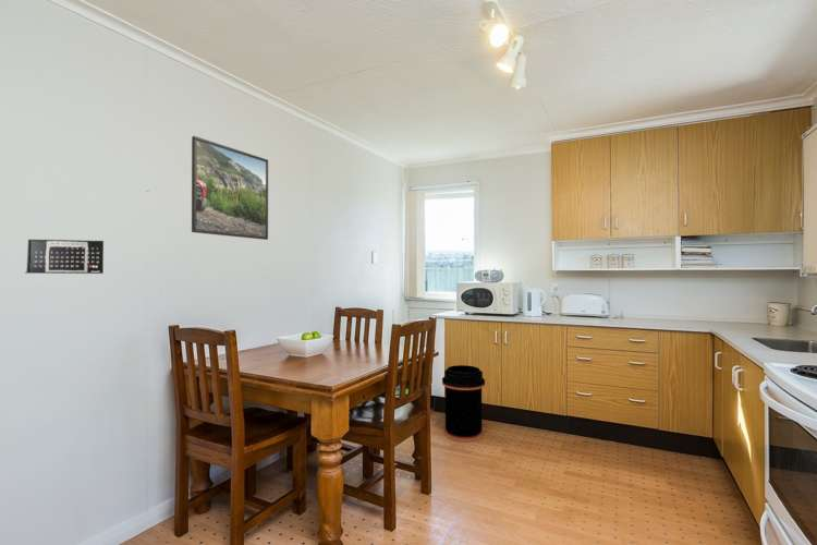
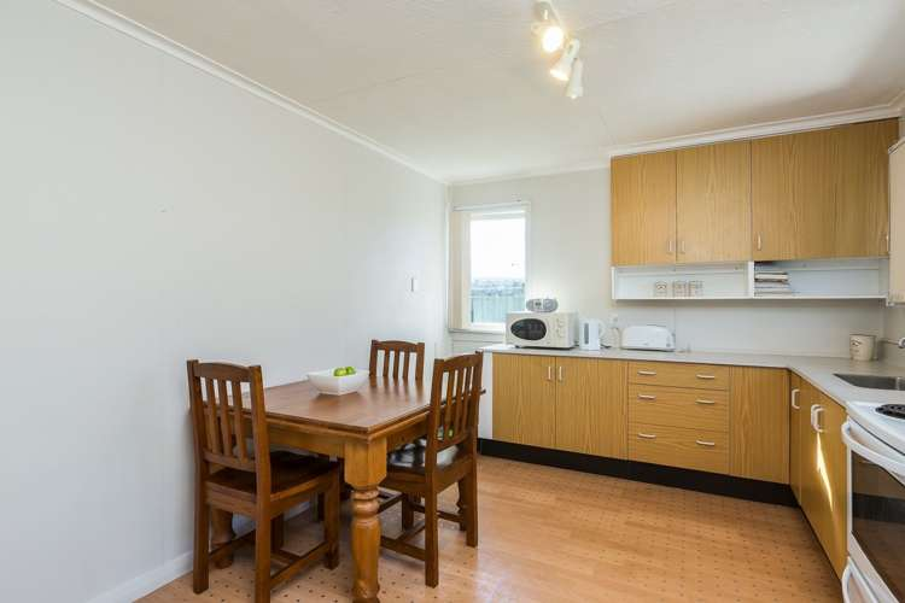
- calendar (66, 255)
- trash can (463, 401)
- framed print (233, 192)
